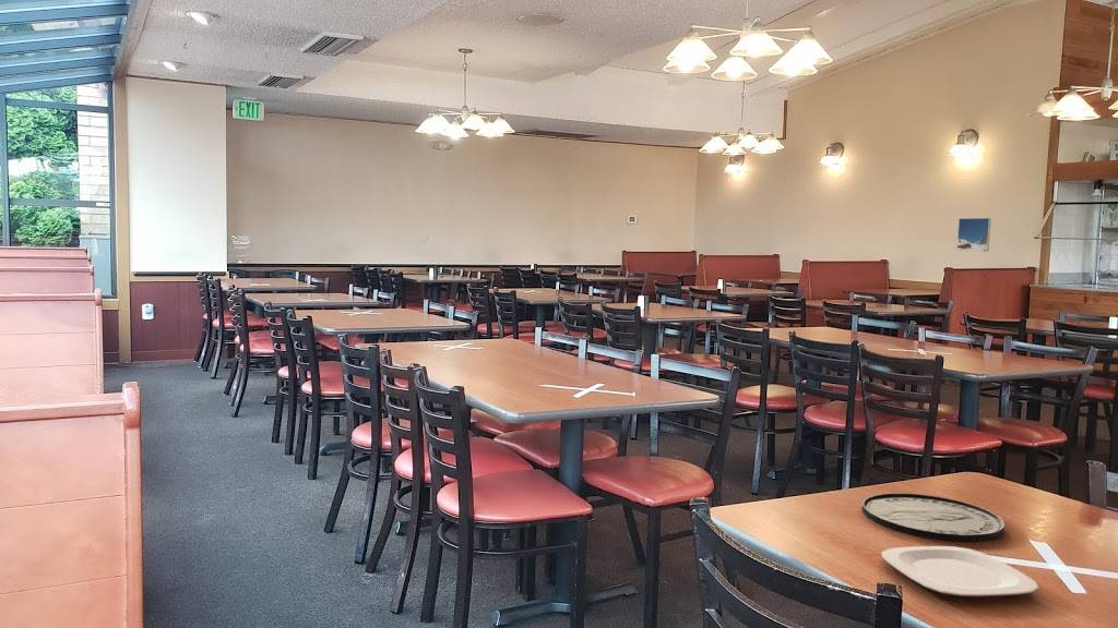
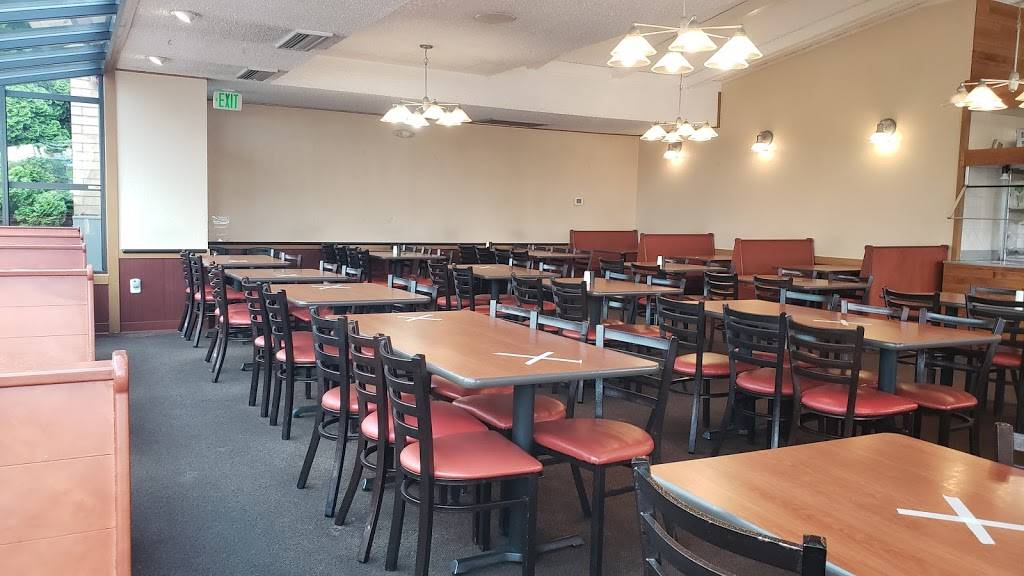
- plate (955, 572)
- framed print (973, 234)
- plate (930, 515)
